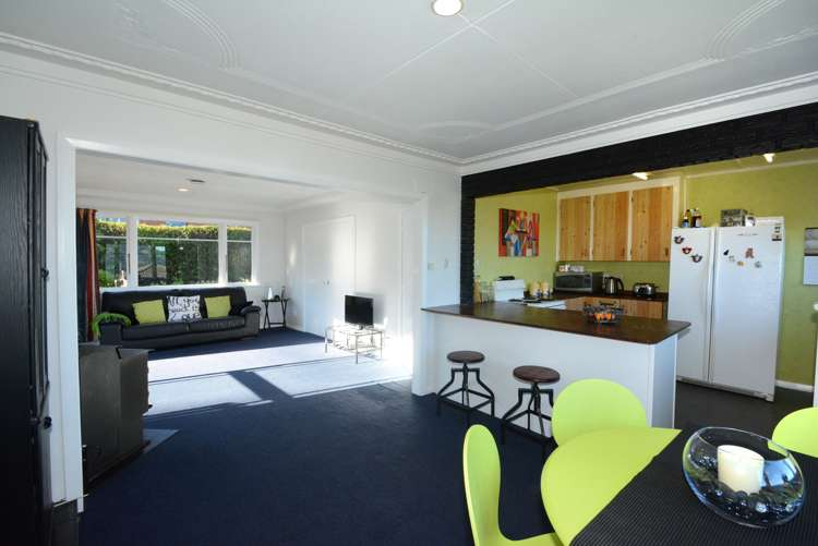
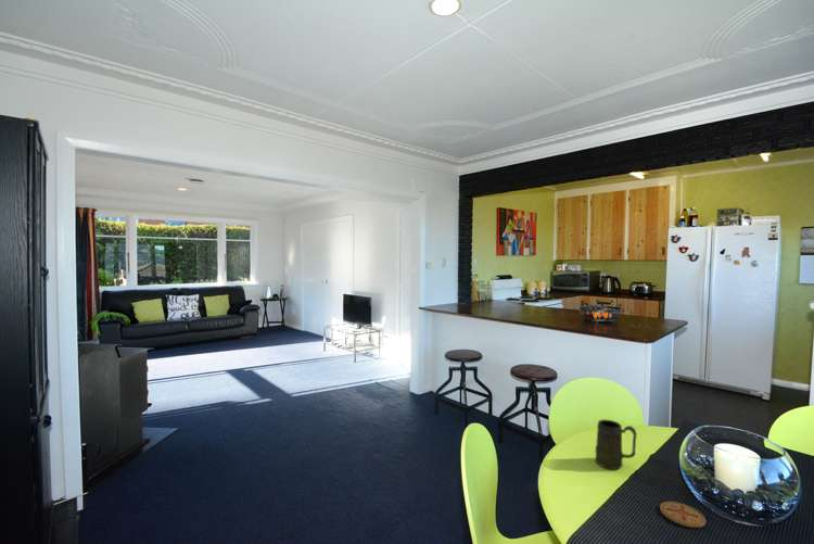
+ mug (615, 444)
+ coaster (682, 514)
